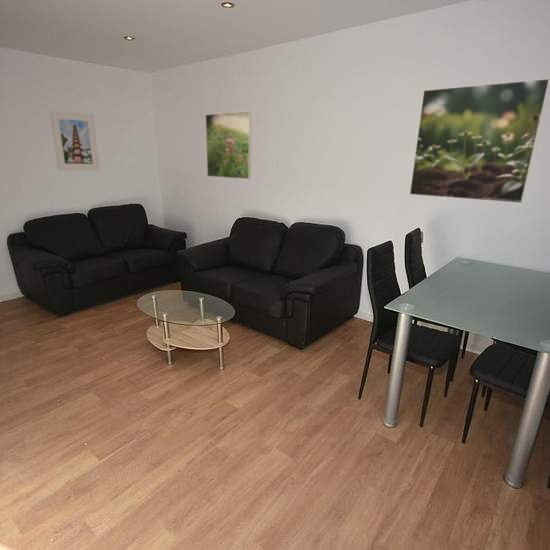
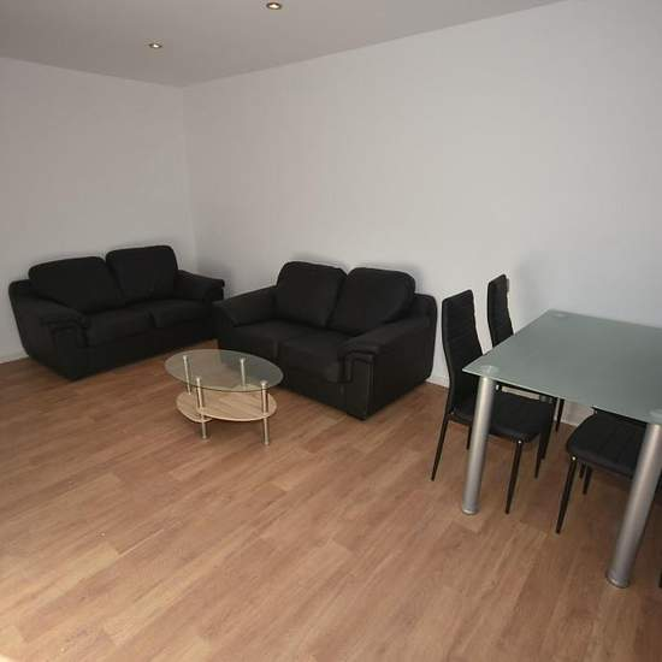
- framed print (227, 146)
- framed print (76, 142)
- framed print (470, 144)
